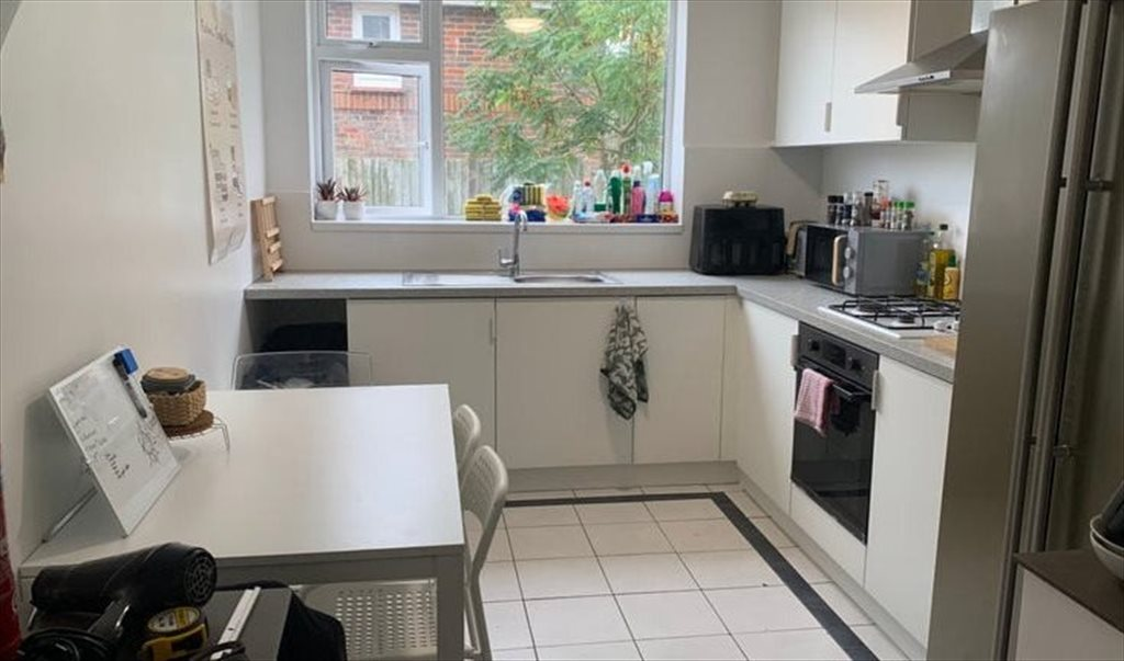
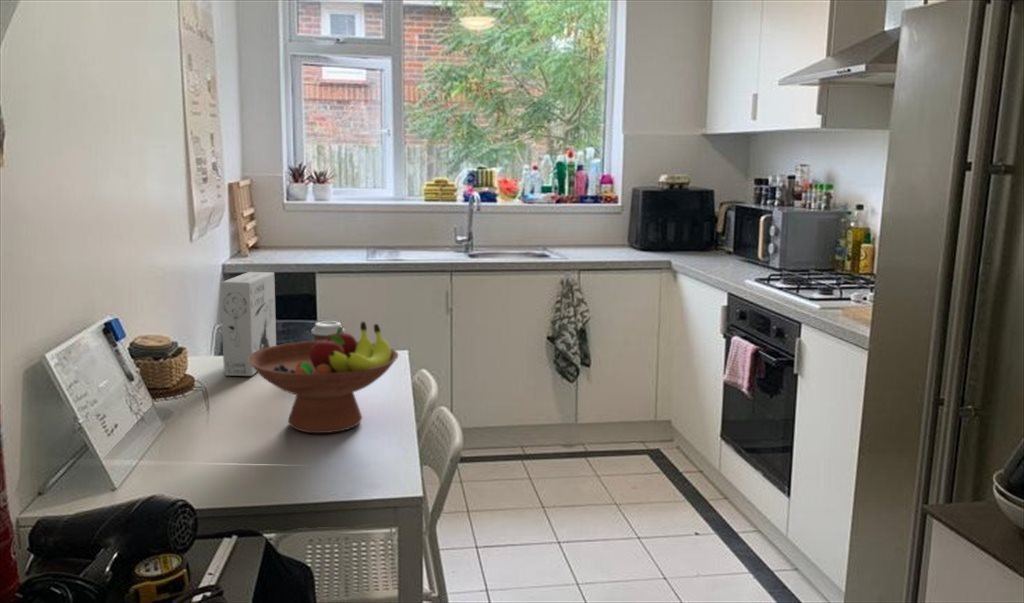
+ fruit bowl (324, 376)
+ coffee cup (325, 339)
+ cereal box (250, 321)
